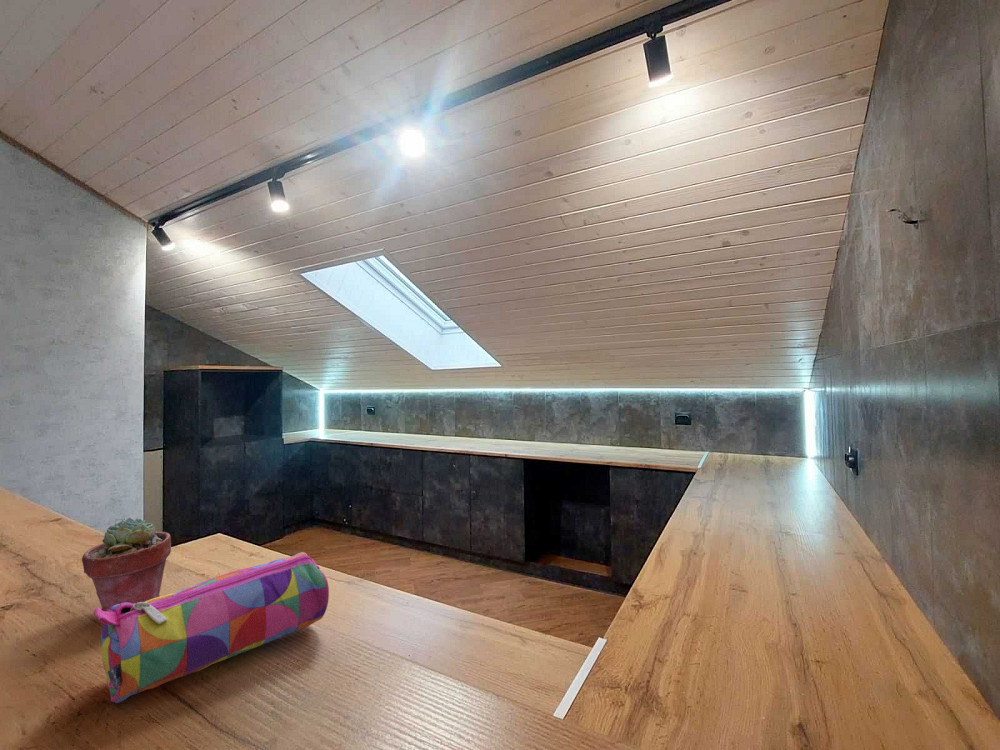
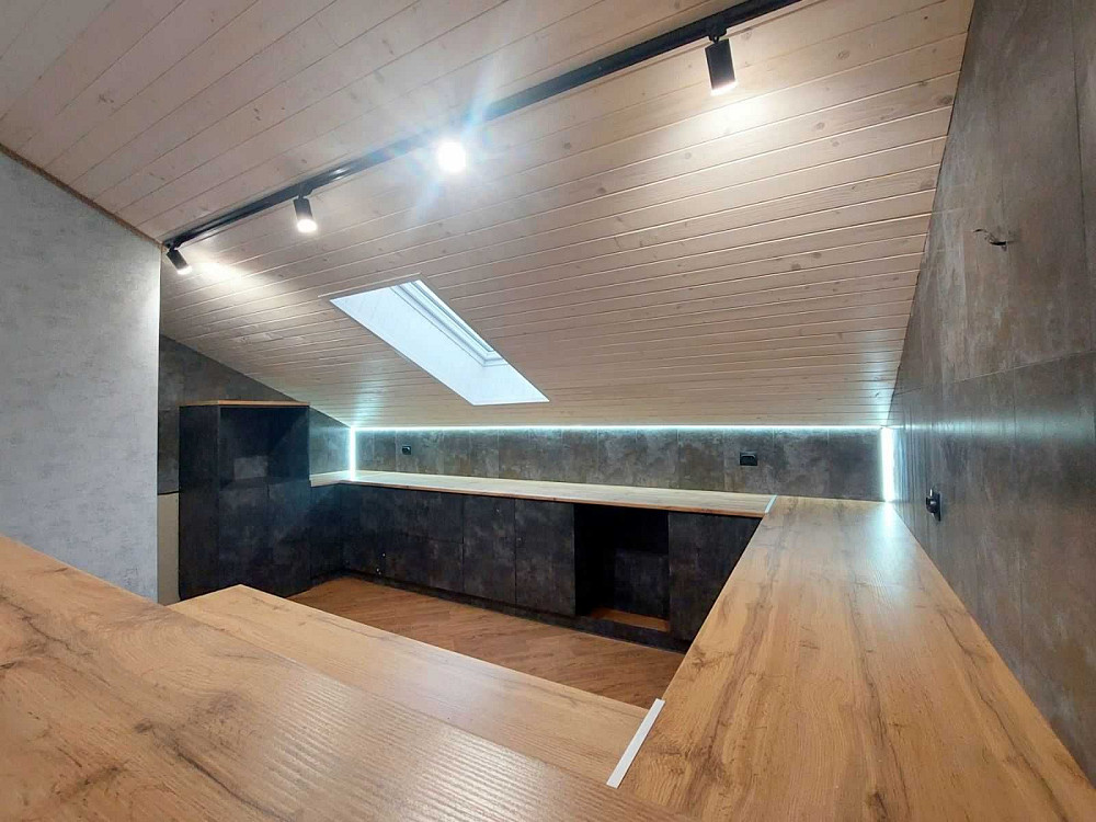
- pencil case (224, 613)
- potted succulent (129, 562)
